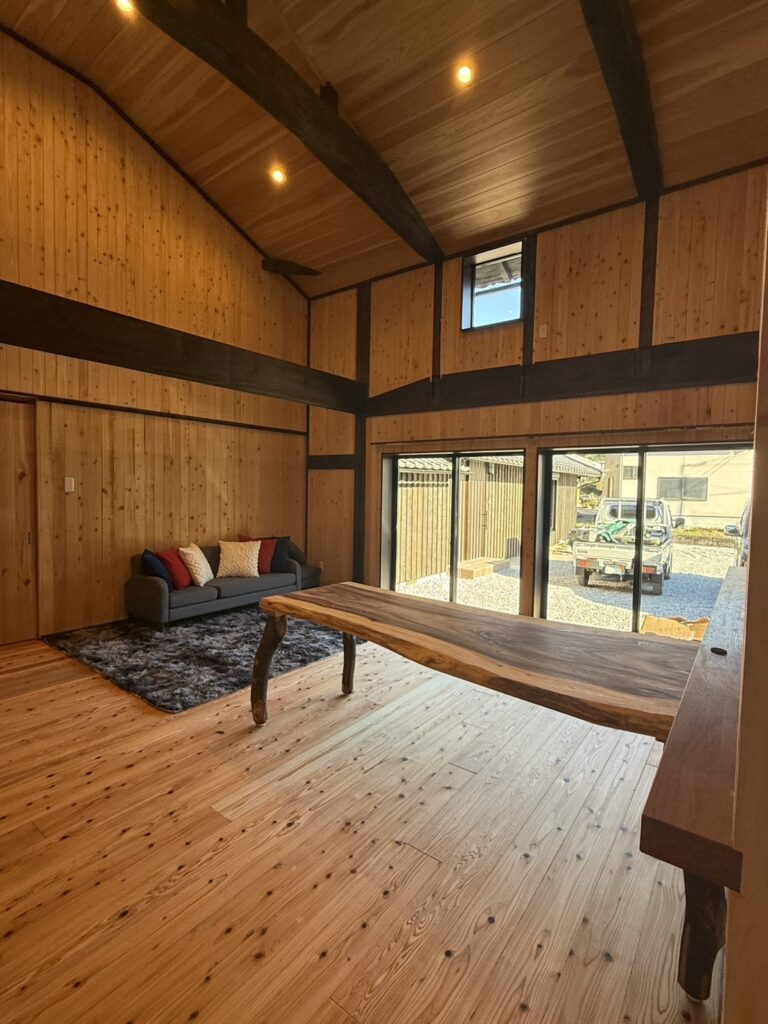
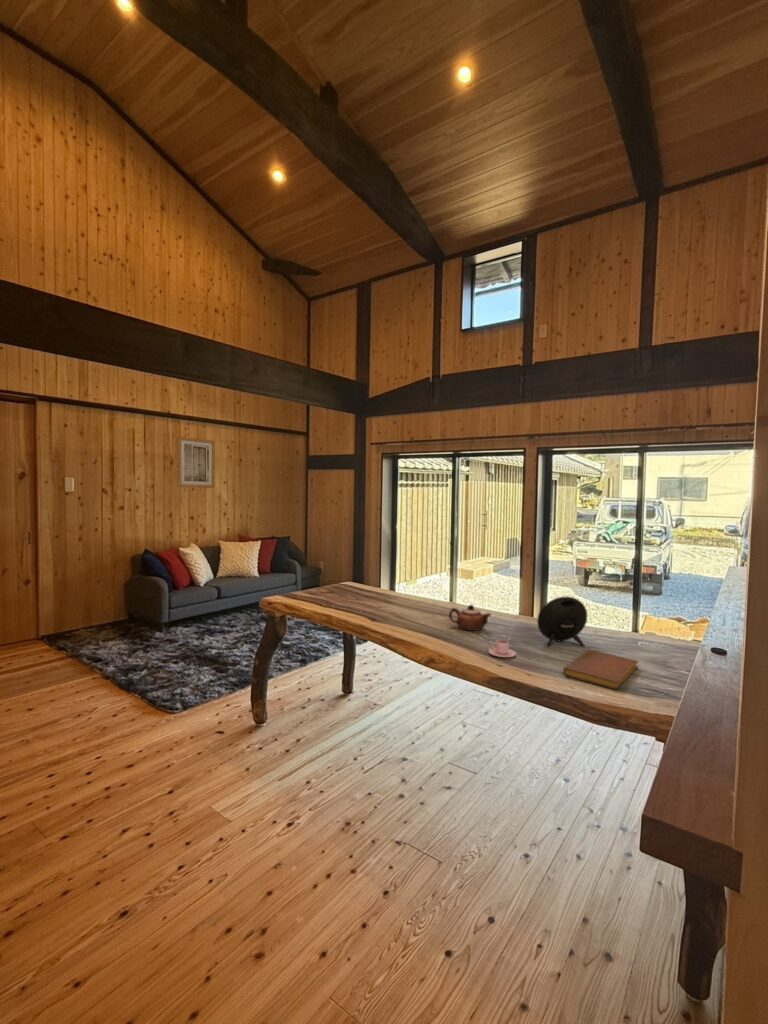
+ teacup (501, 639)
+ speaker (562, 619)
+ teapot (469, 615)
+ wall art (196, 463)
+ notebook (601, 667)
